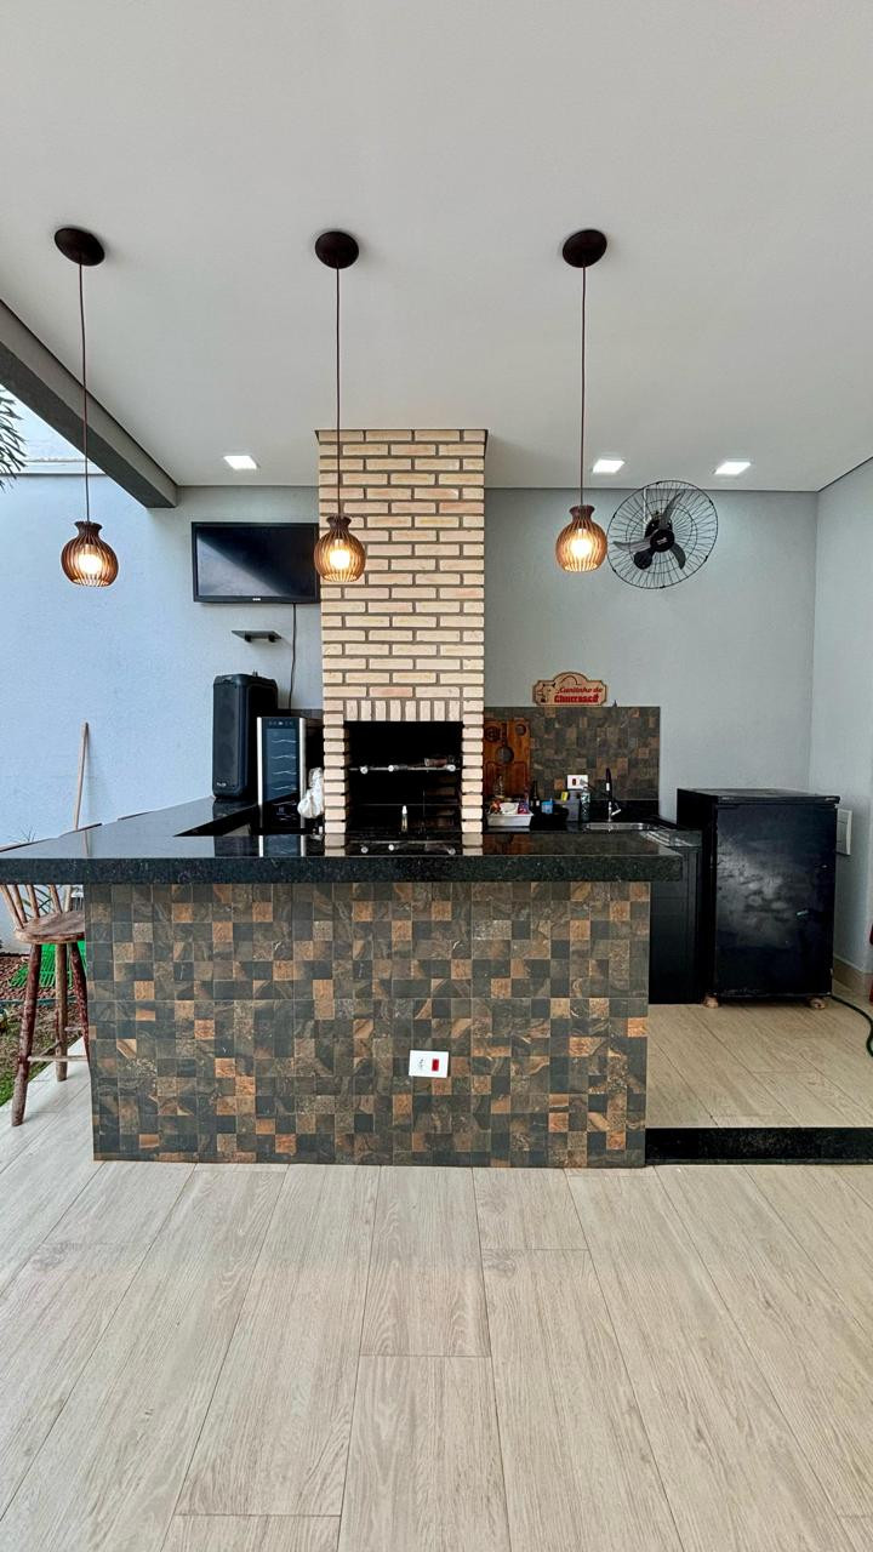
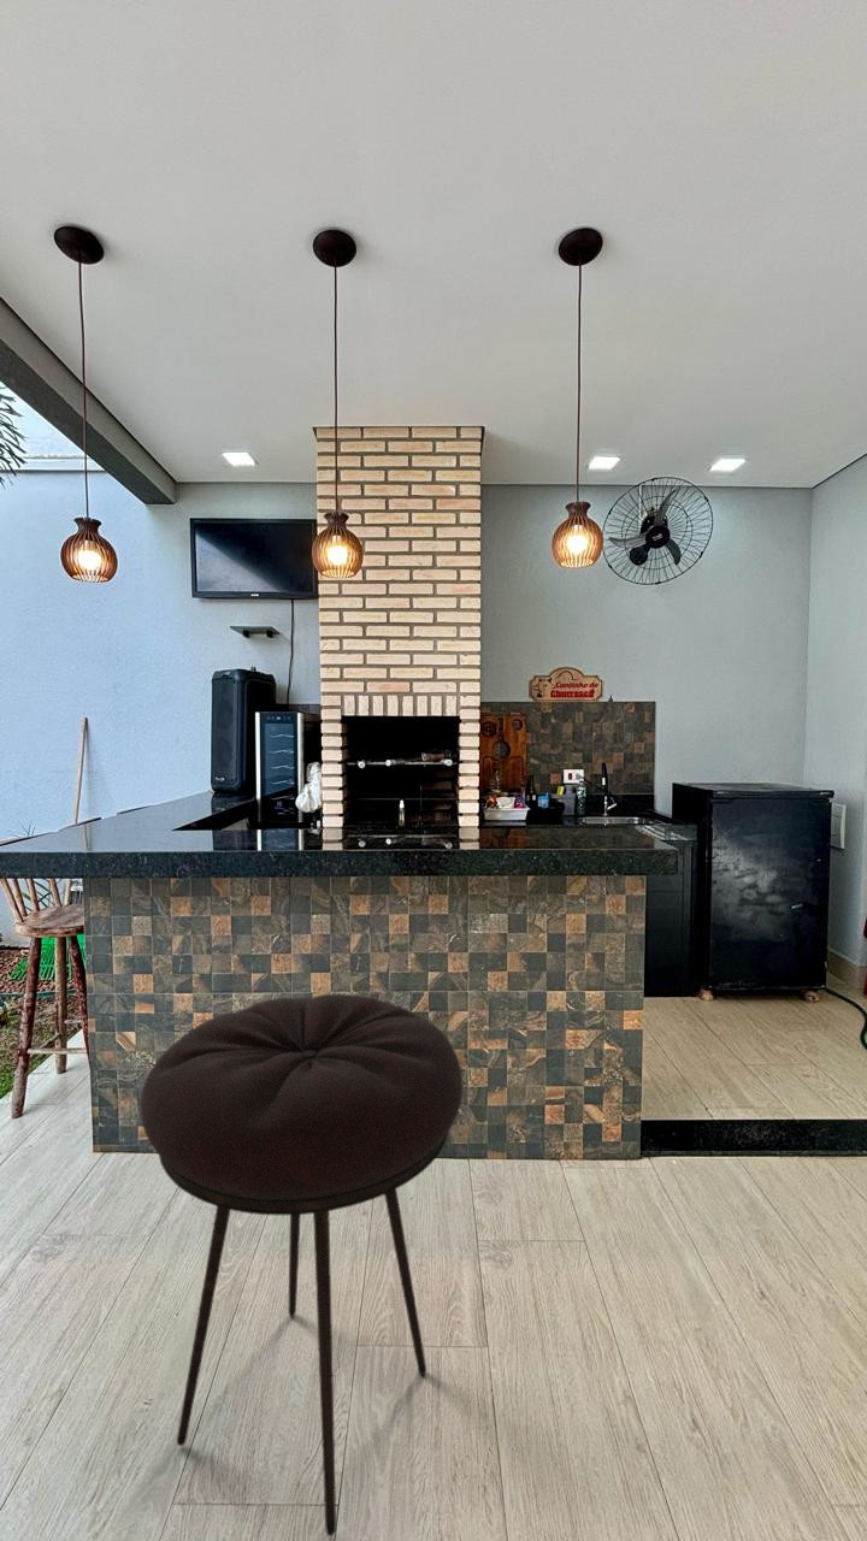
+ stool (313, 1220)
